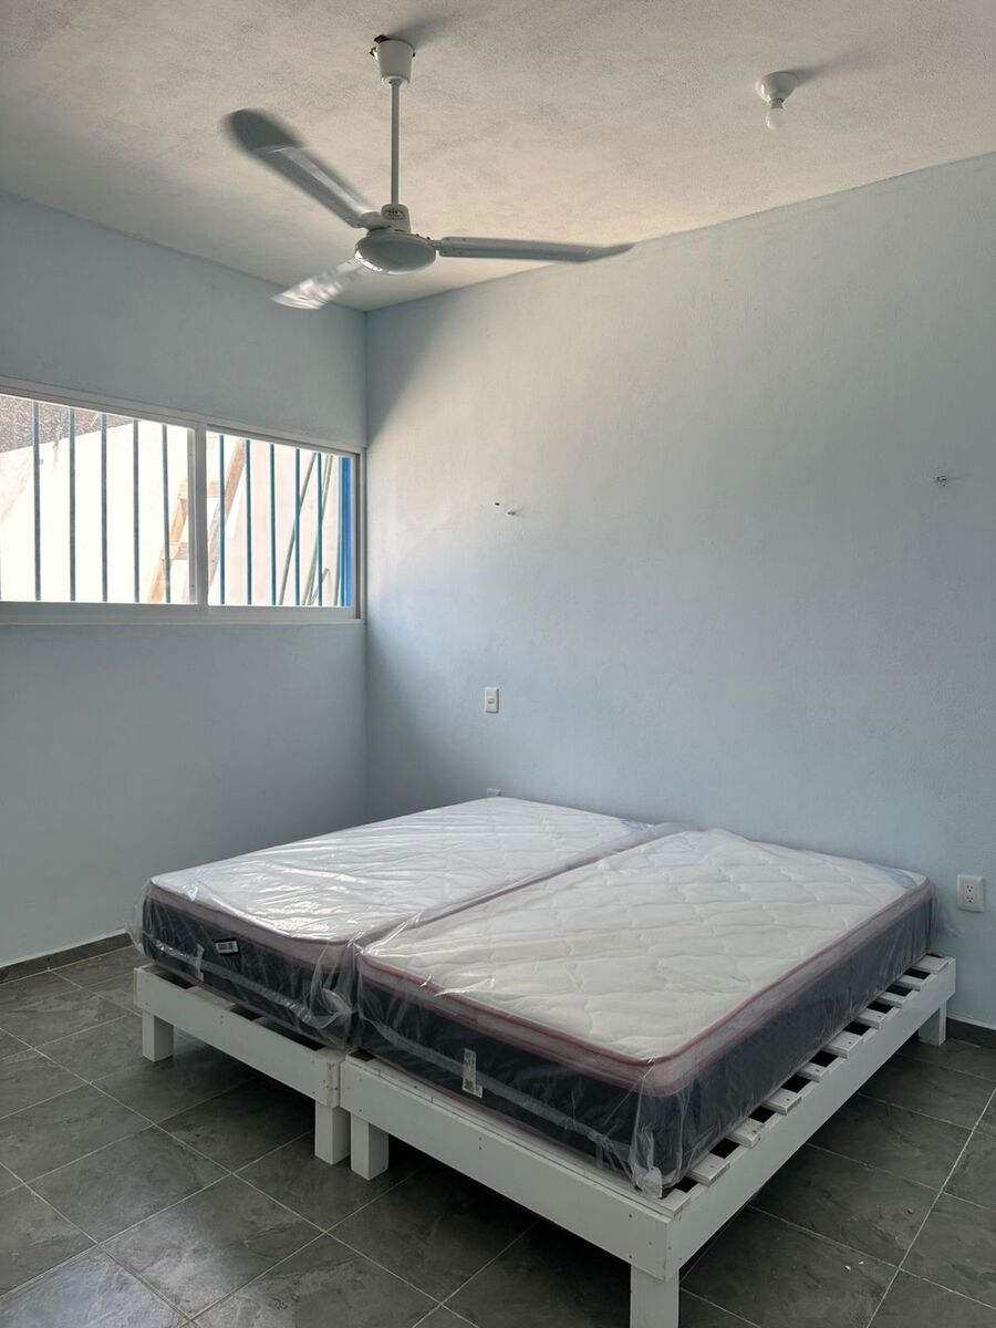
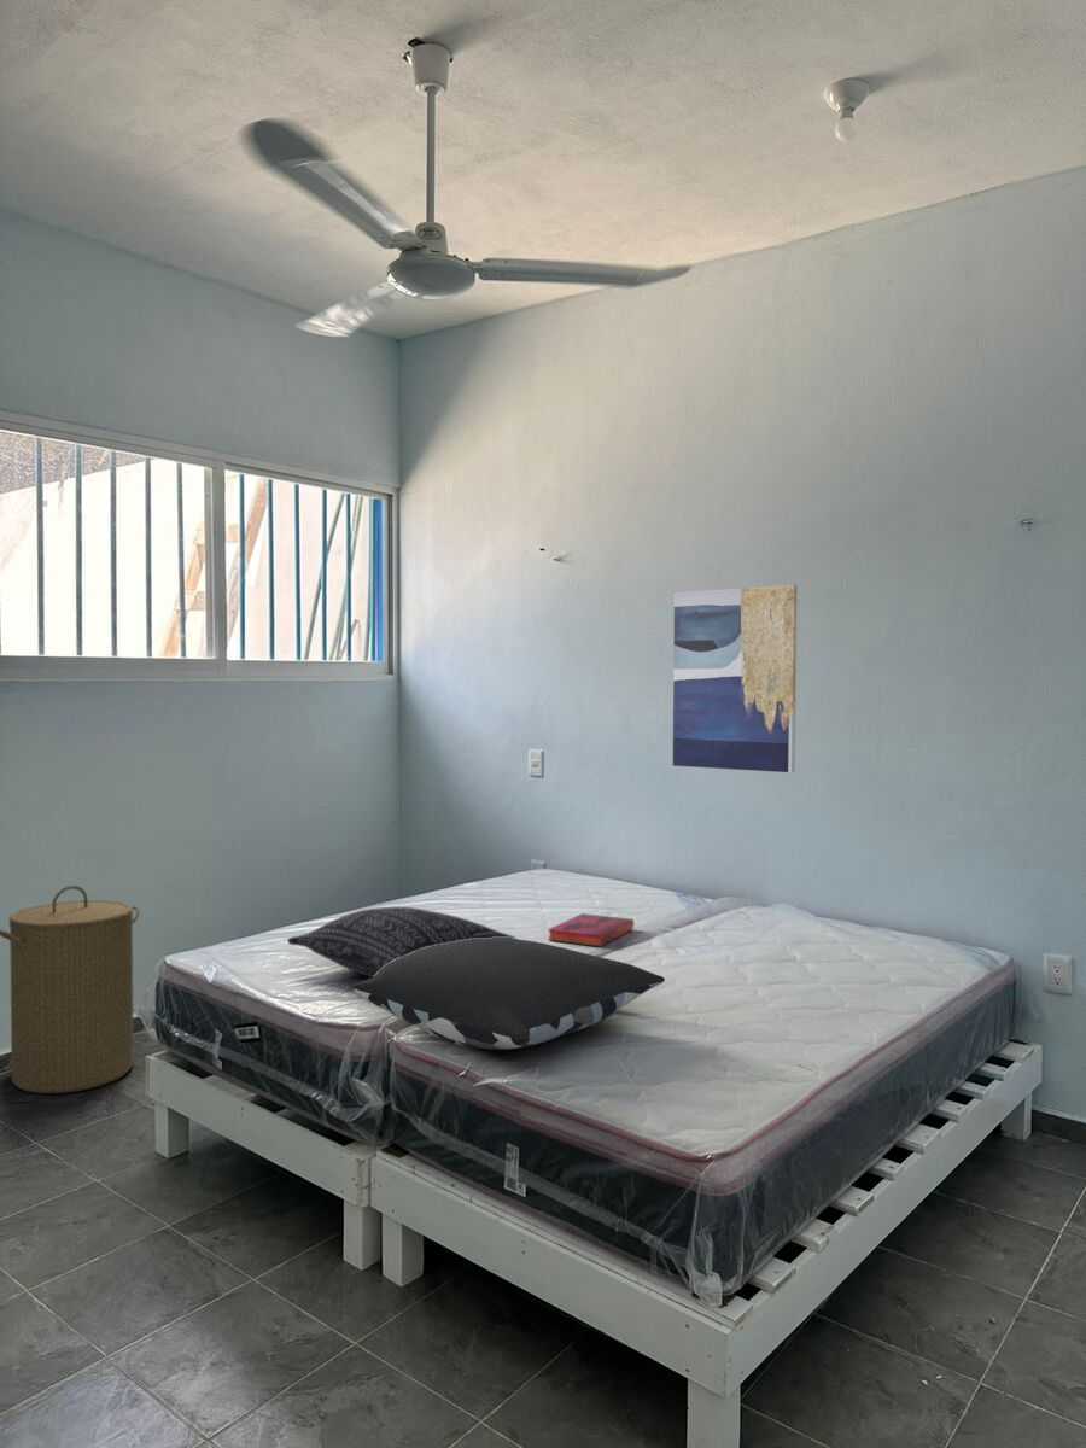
+ pillow (512, 986)
+ wall art (731, 678)
+ laundry hamper (72, 979)
+ hardback book (591, 929)
+ pillow (402, 940)
